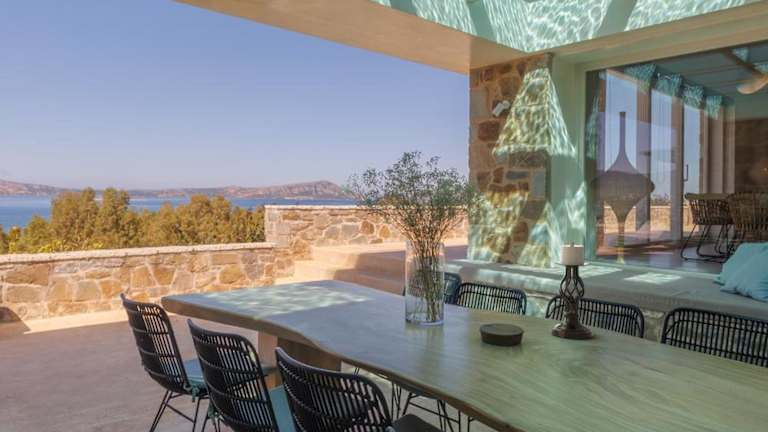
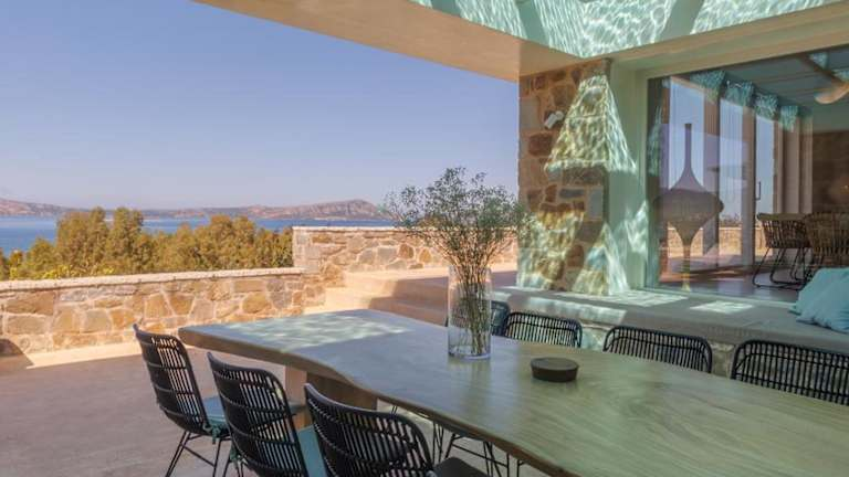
- candle holder (573, 288)
